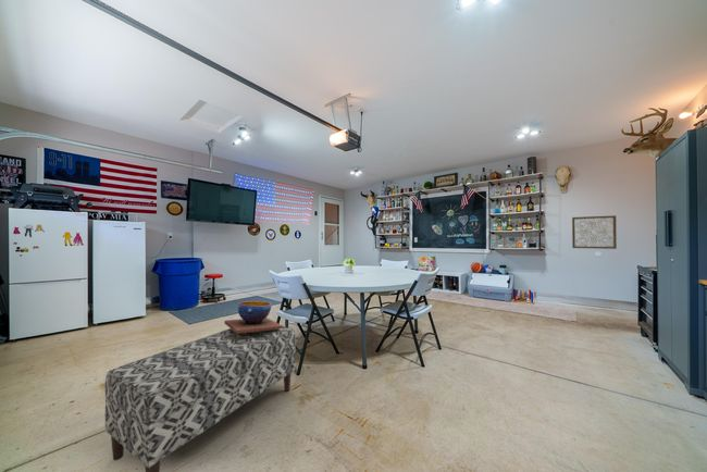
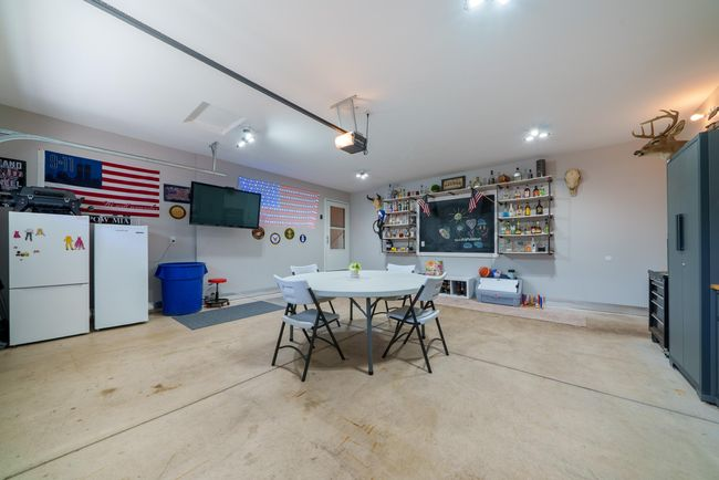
- decorative bowl (252, 318)
- bench (218, 381)
- wall art (592, 233)
